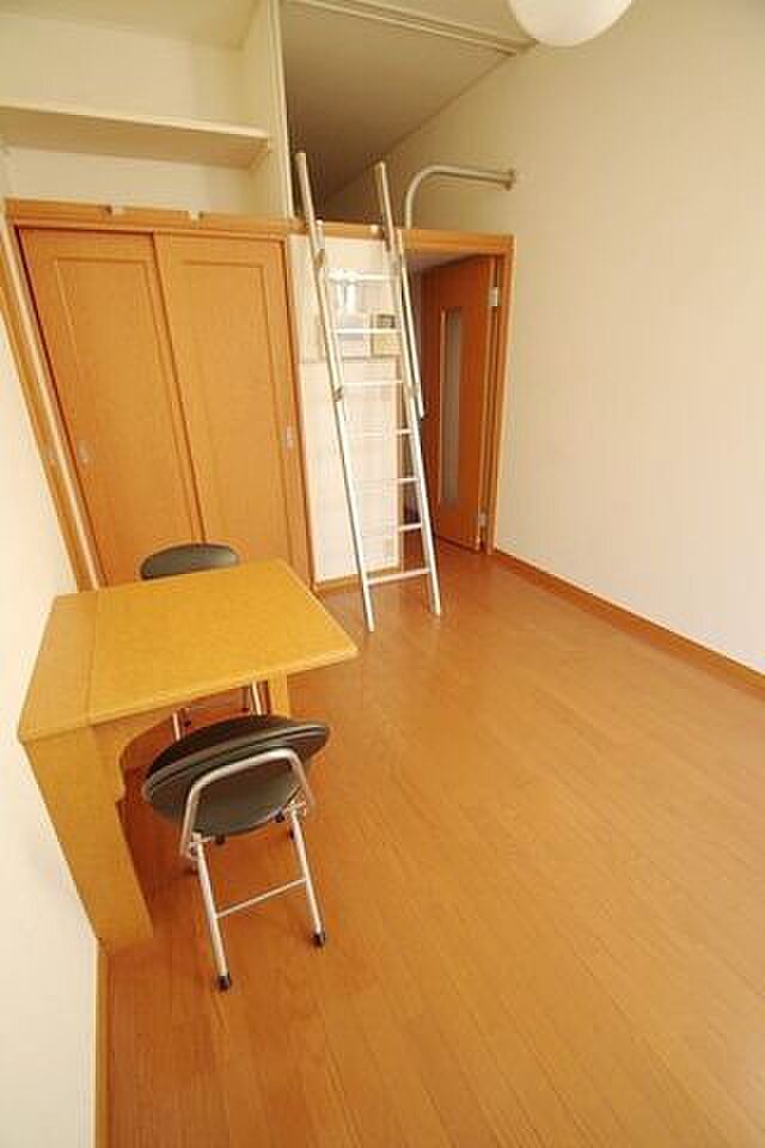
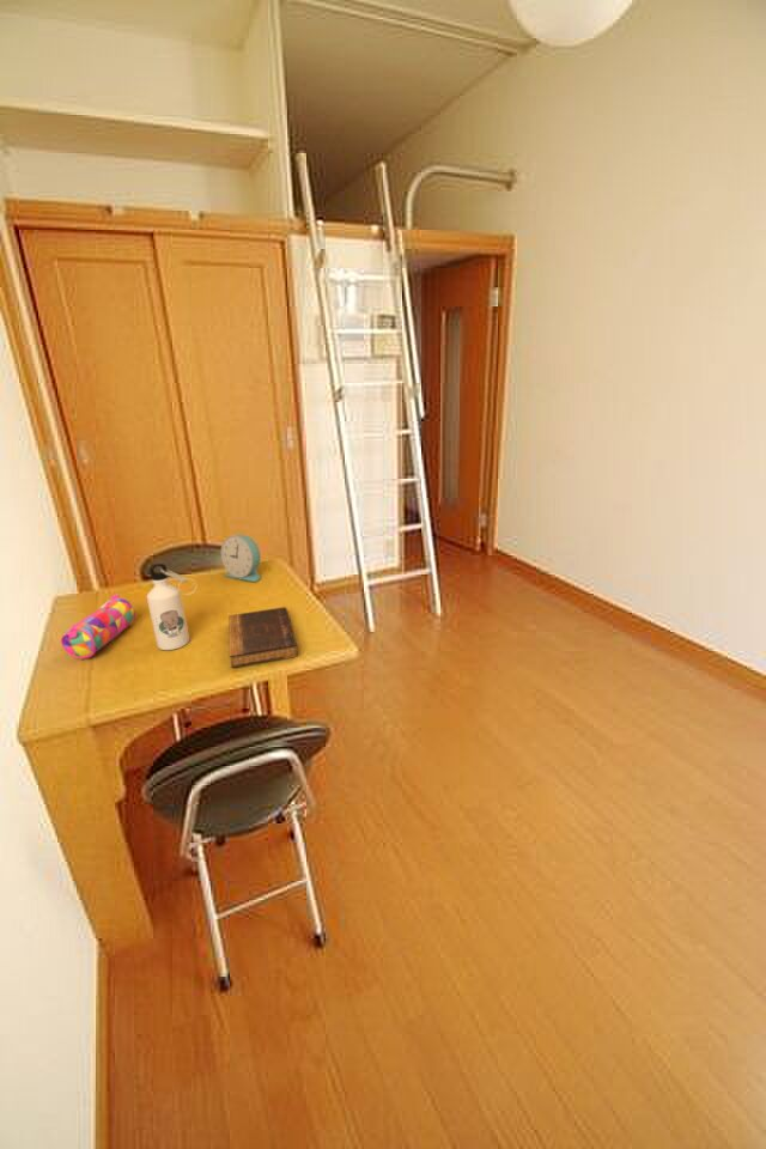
+ pencil case (101, 625)
+ alarm clock (243, 554)
+ water bottle (174, 602)
+ book (261, 634)
